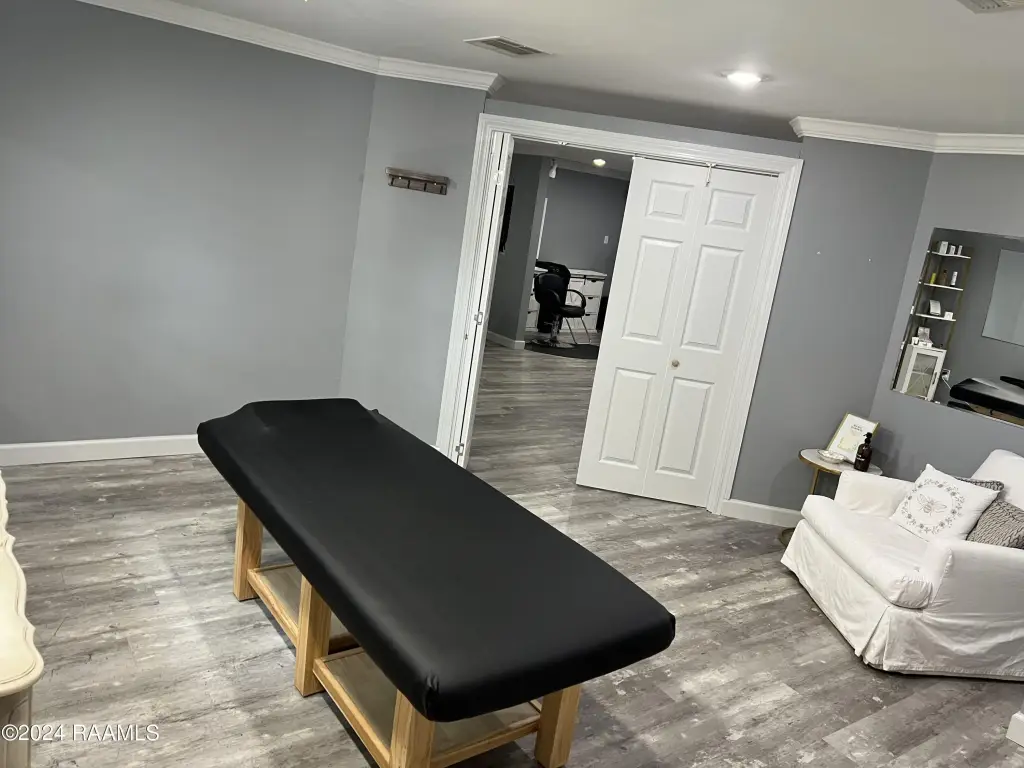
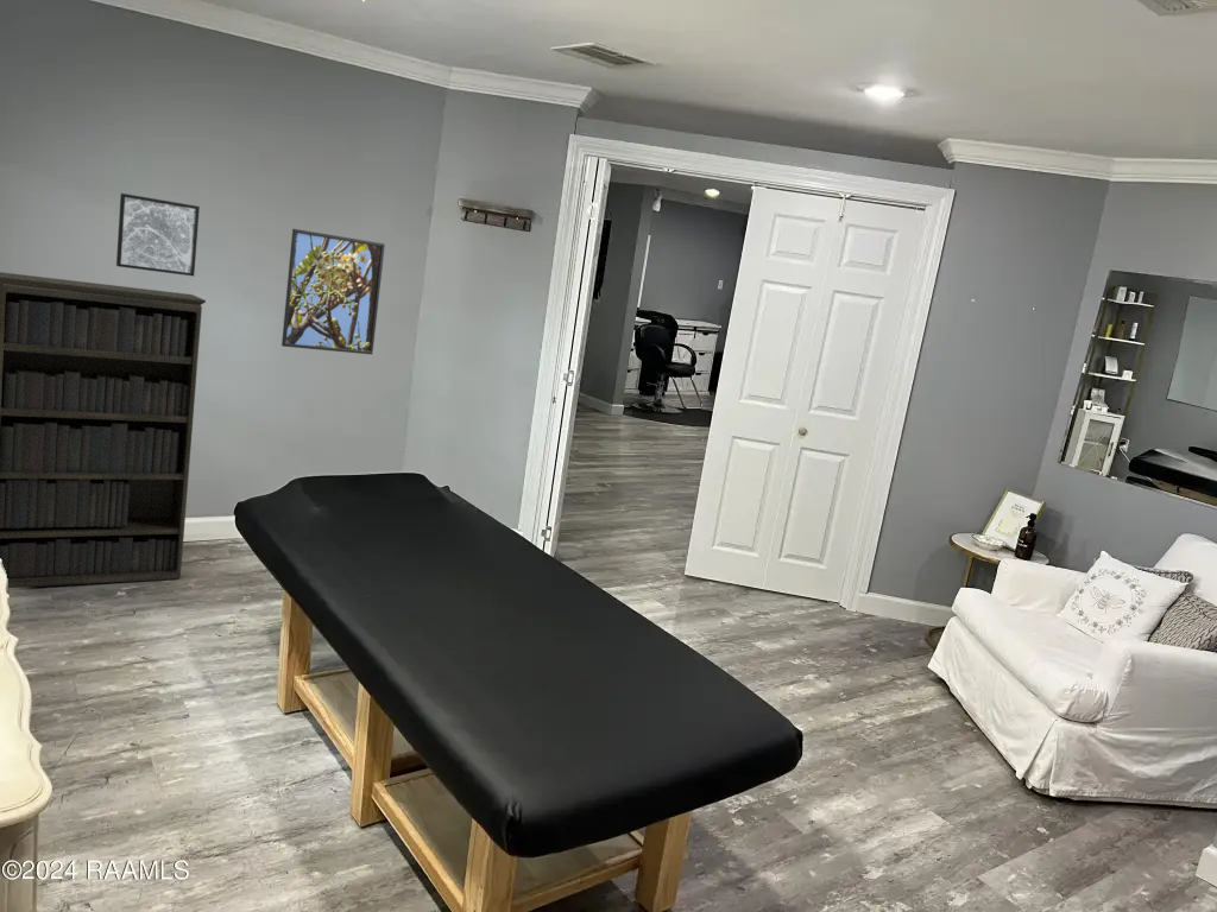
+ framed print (334, 293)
+ bookshelf (94, 433)
+ wall art (158, 235)
